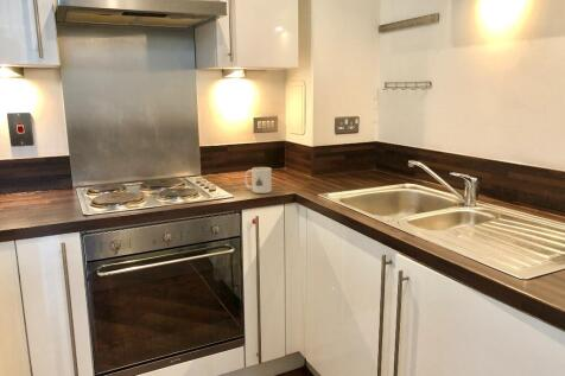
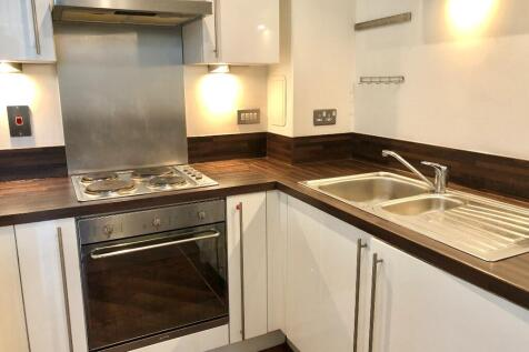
- mug (258, 179)
